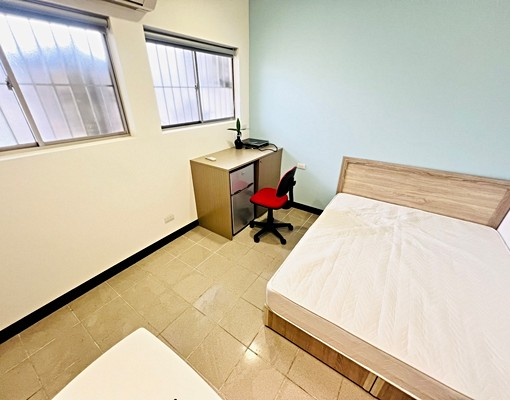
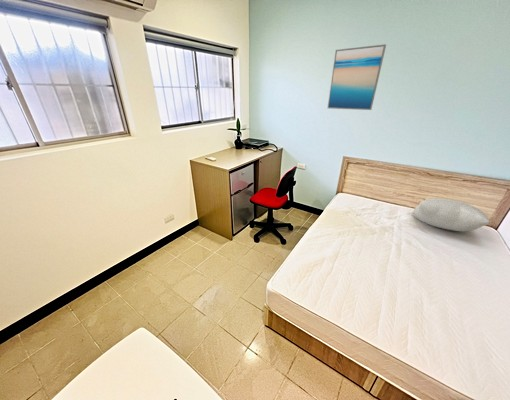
+ pillow (446, 214)
+ wall art (353, 80)
